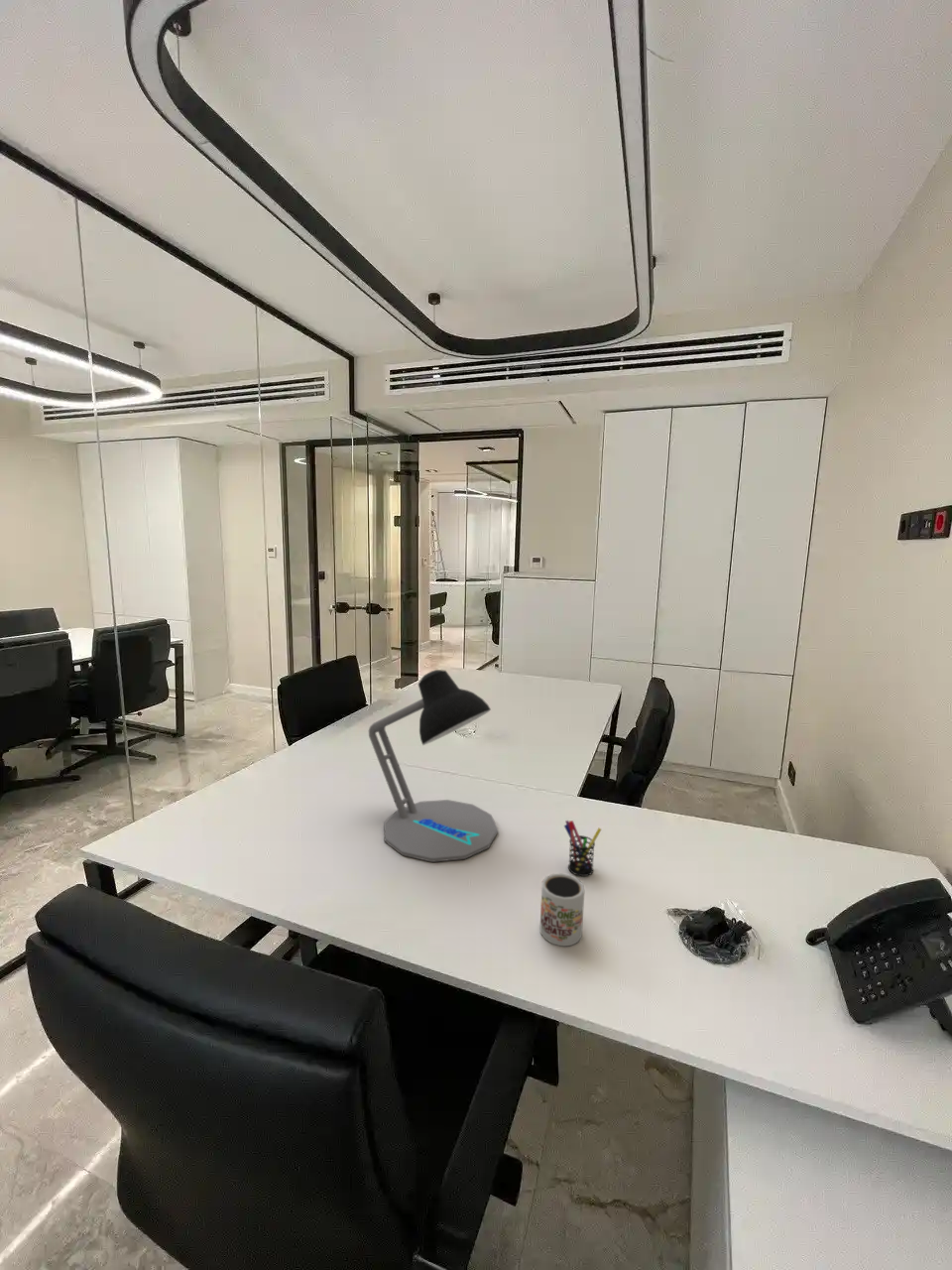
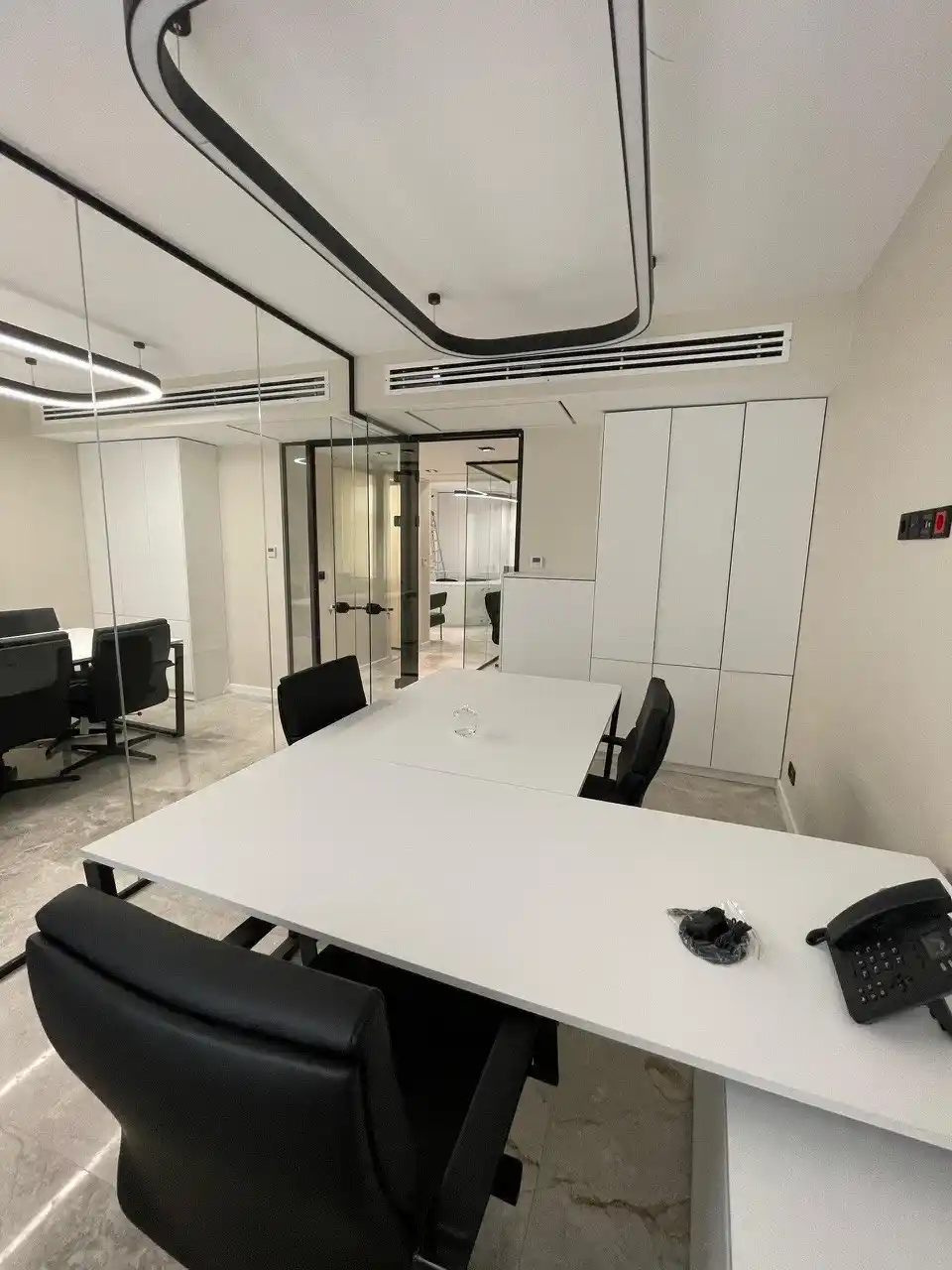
- pen holder (580, 846)
- desk lamp (426, 743)
- mug (564, 903)
